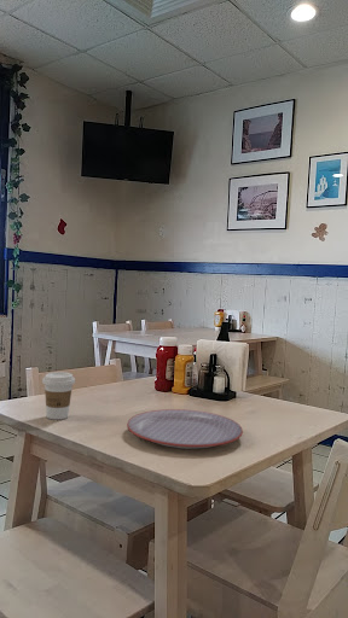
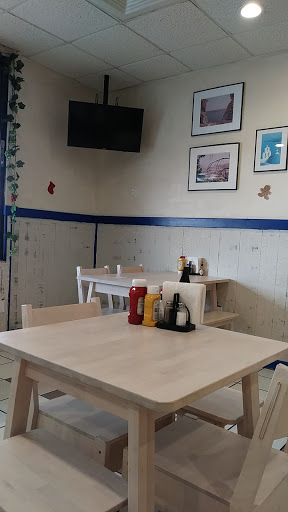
- coffee cup (58, 395)
- plate (184, 428)
